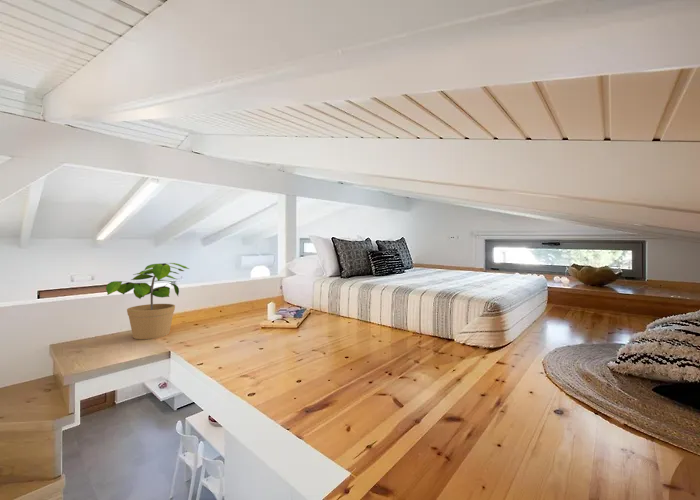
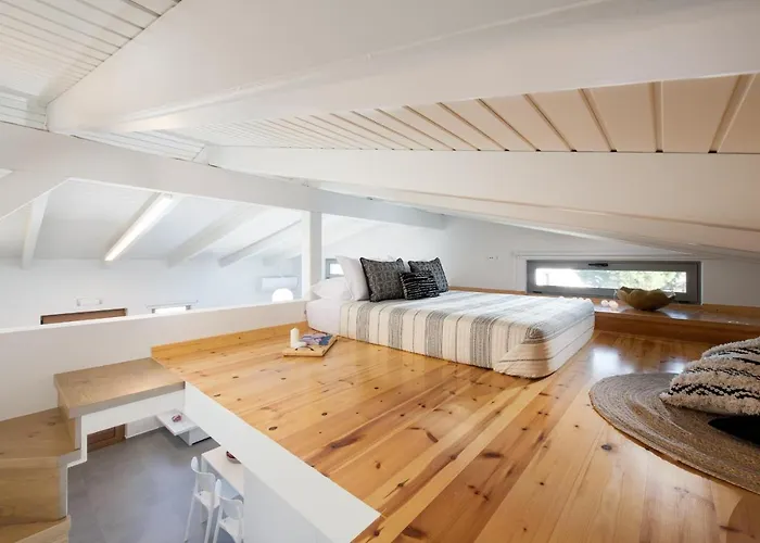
- potted plant (151, 301)
